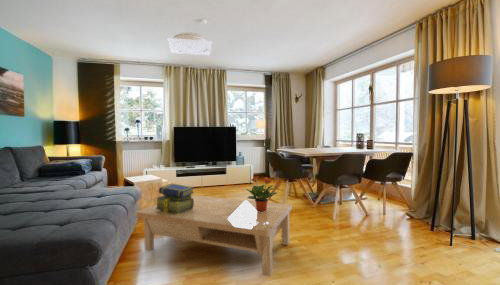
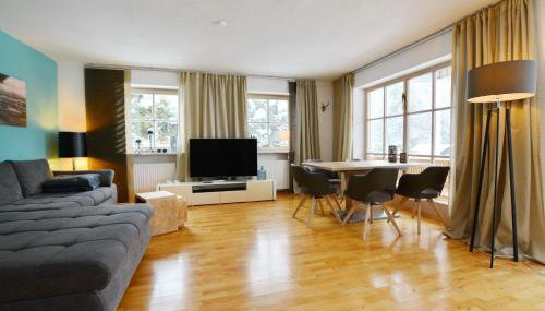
- coffee table (217, 227)
- ceiling light (191, 41)
- stack of books (176, 197)
- potted plant (261, 193)
